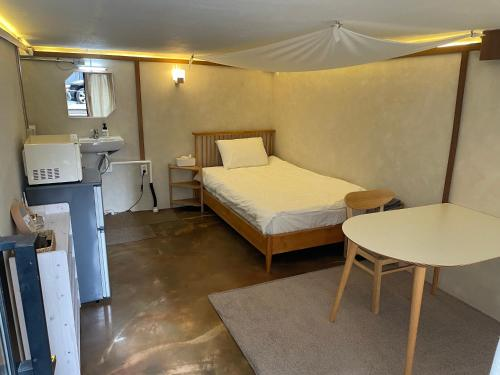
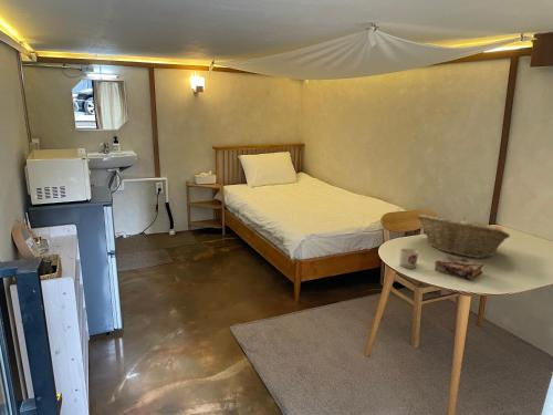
+ mug (410, 257)
+ fruit basket (460, 231)
+ book (458, 267)
